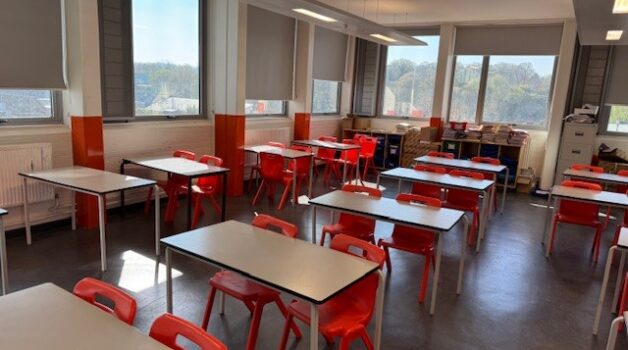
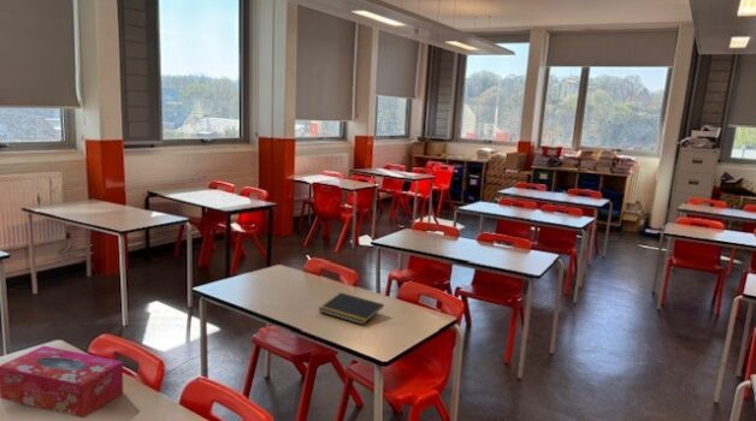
+ notepad (350, 307)
+ tissue box (63, 379)
